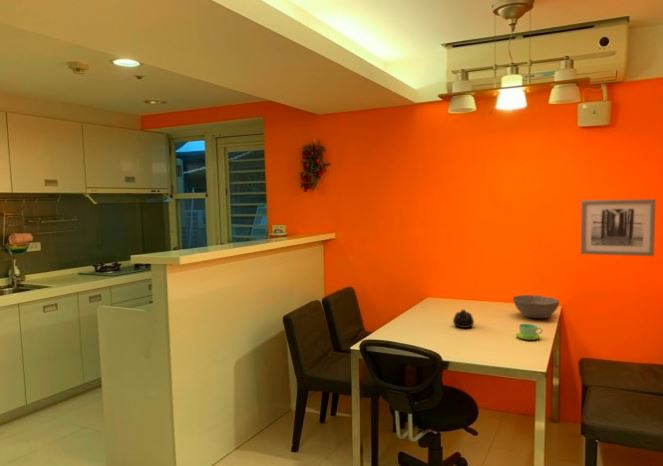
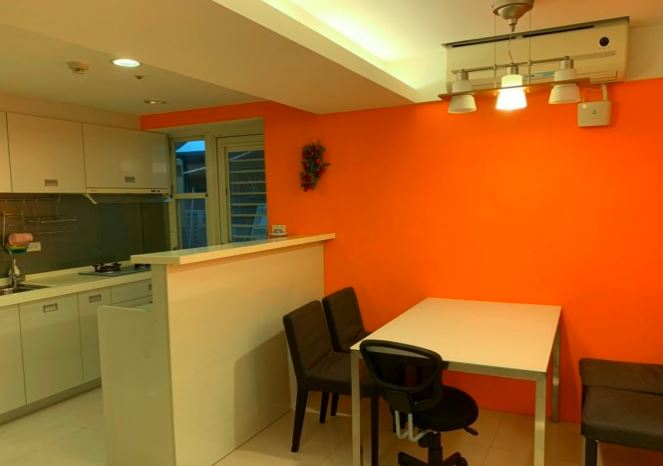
- wall art (616, 227)
- cup (528, 331)
- bowl (535, 308)
- teapot (463, 317)
